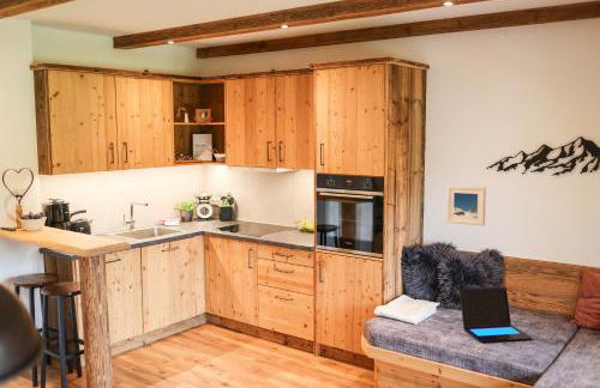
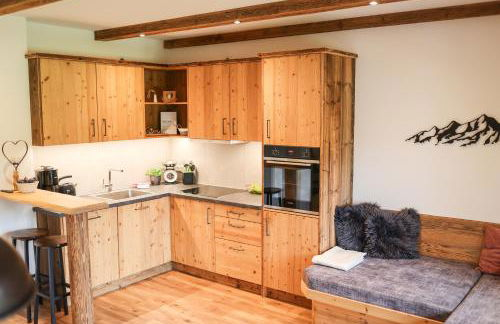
- laptop (493, 313)
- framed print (466, 205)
